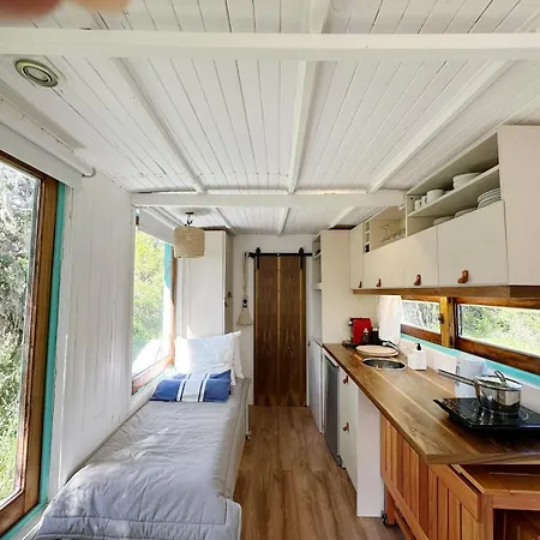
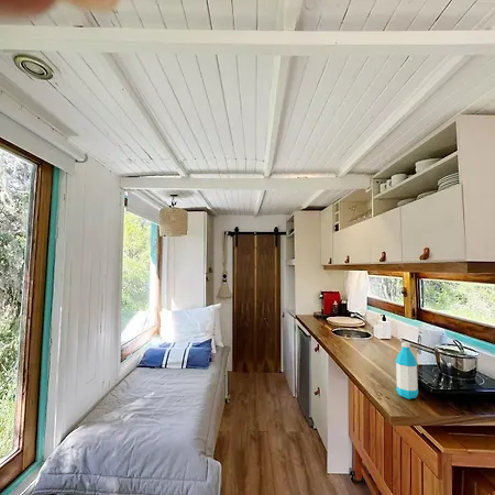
+ water bottle (406, 369)
